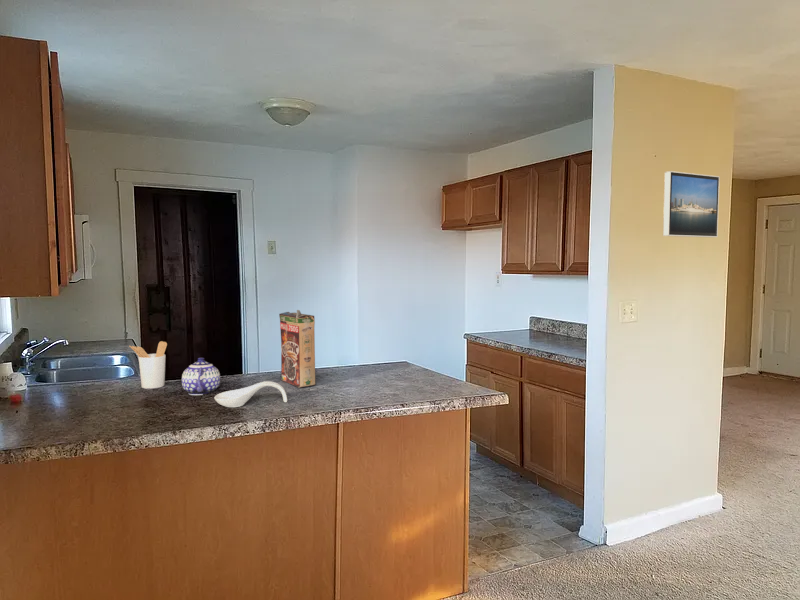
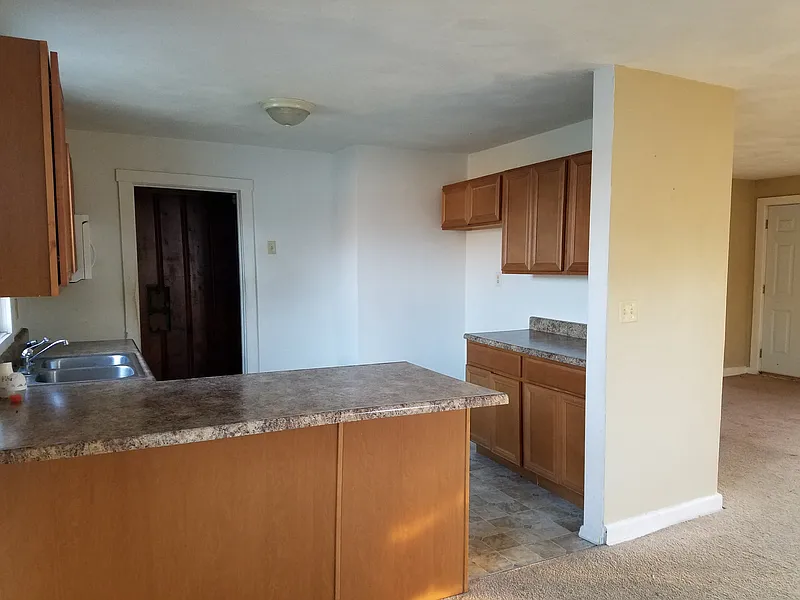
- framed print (691, 205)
- teapot (201, 375)
- cereal box (296, 346)
- spoon rest (251, 393)
- utensil holder (147, 364)
